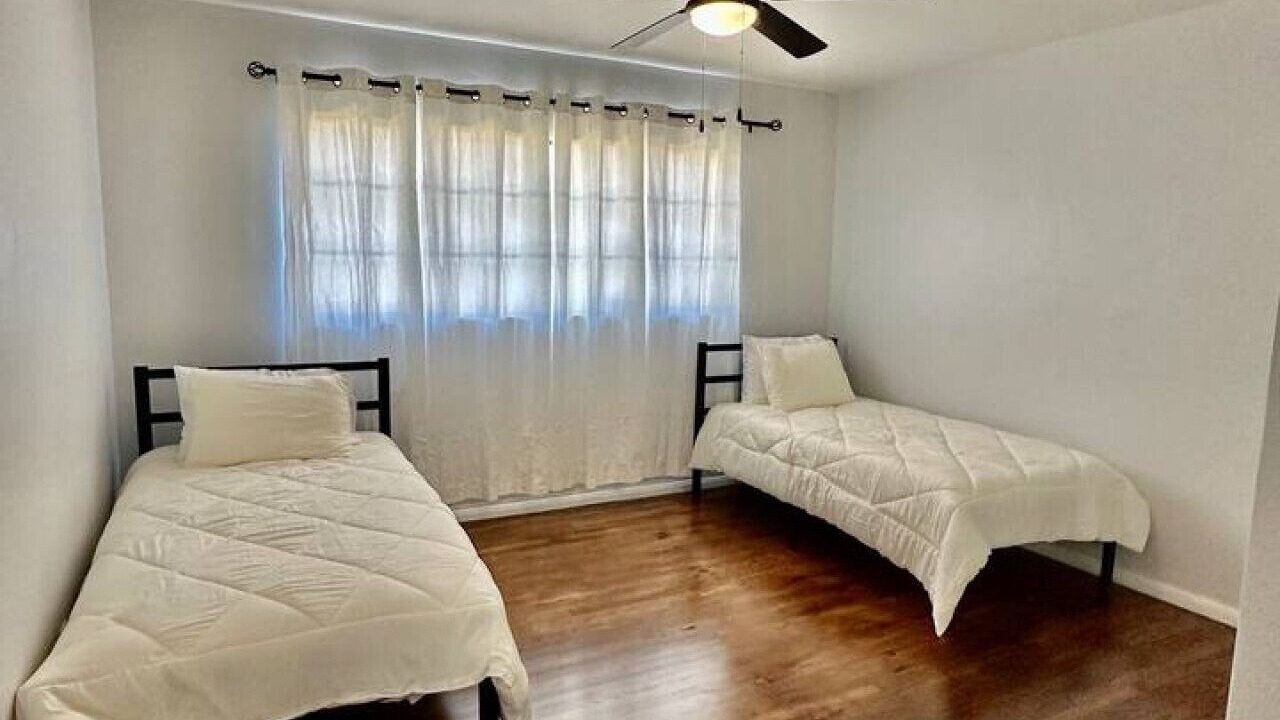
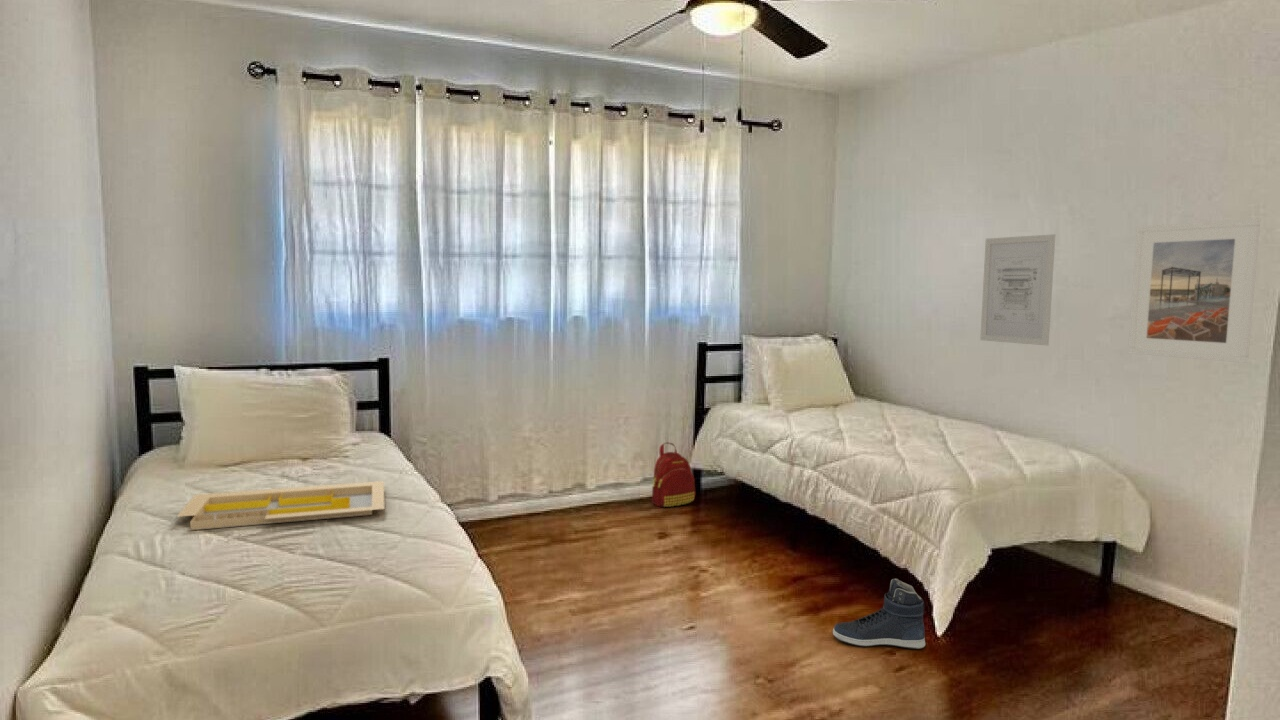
+ serving tray (287, 505)
+ backpack (672, 473)
+ sneaker (879, 611)
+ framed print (1189, 290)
+ wall art (1015, 290)
